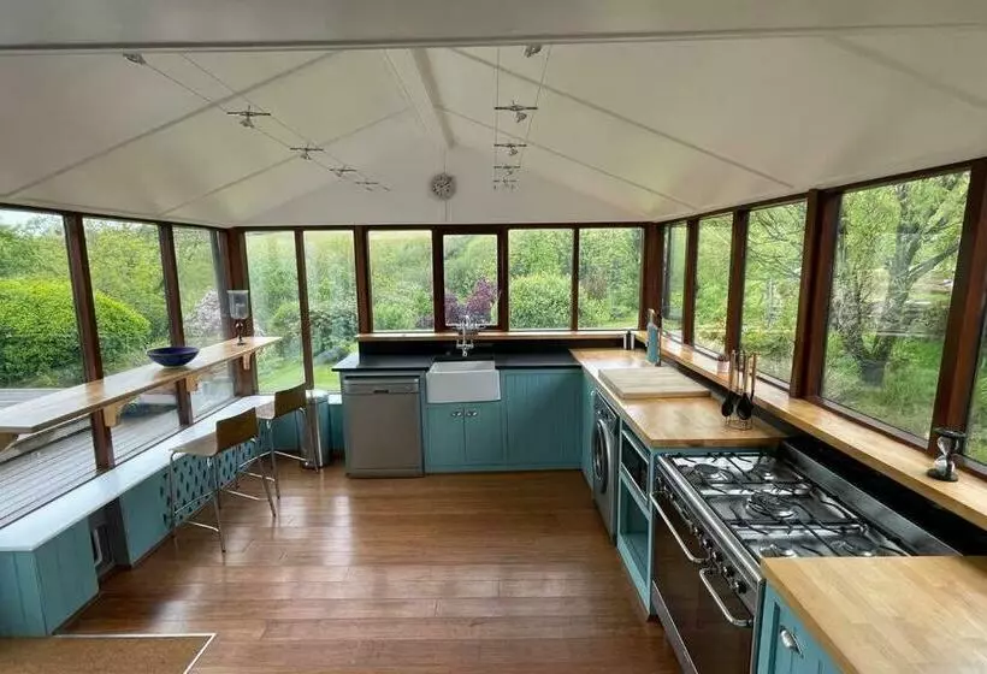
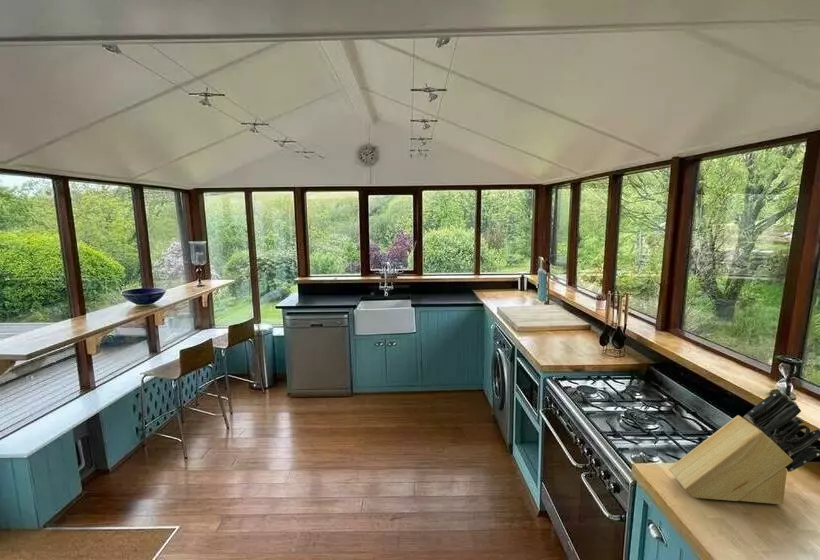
+ knife block (743, 442)
